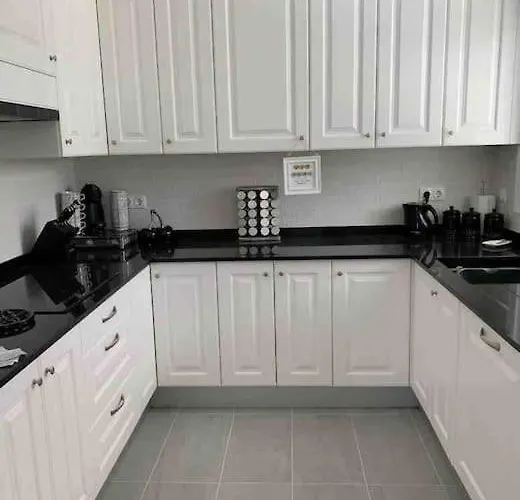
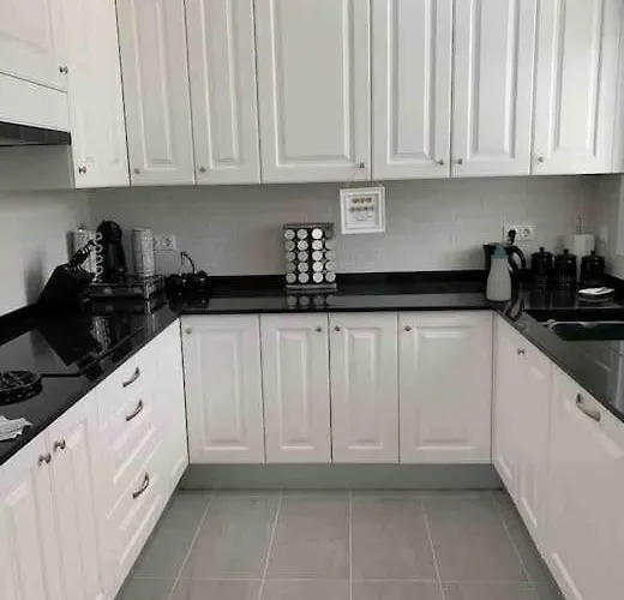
+ soap bottle (499, 272)
